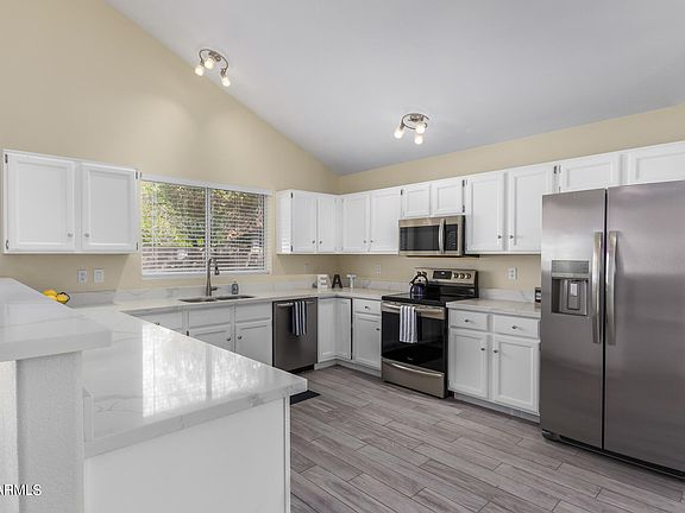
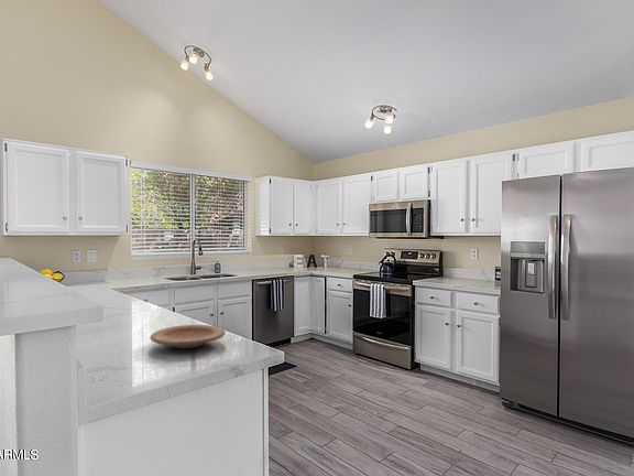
+ plate (188, 338)
